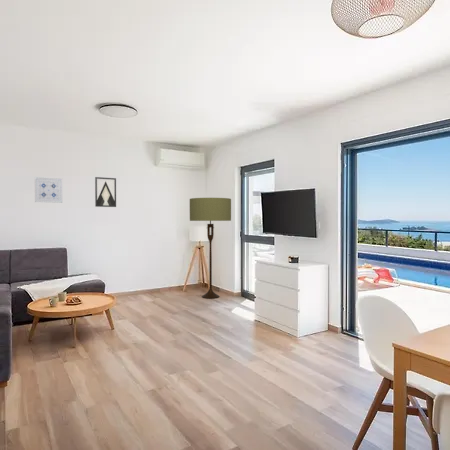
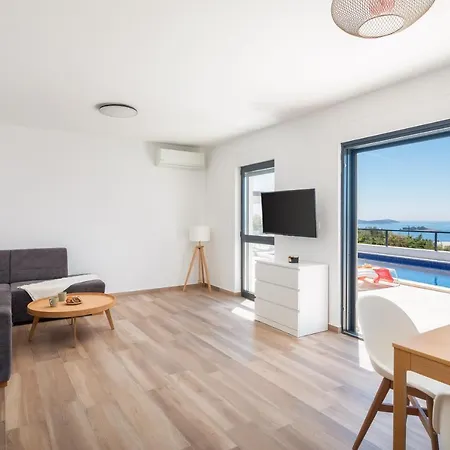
- wall art (105, 192)
- floor lamp (210, 247)
- wall art (48, 190)
